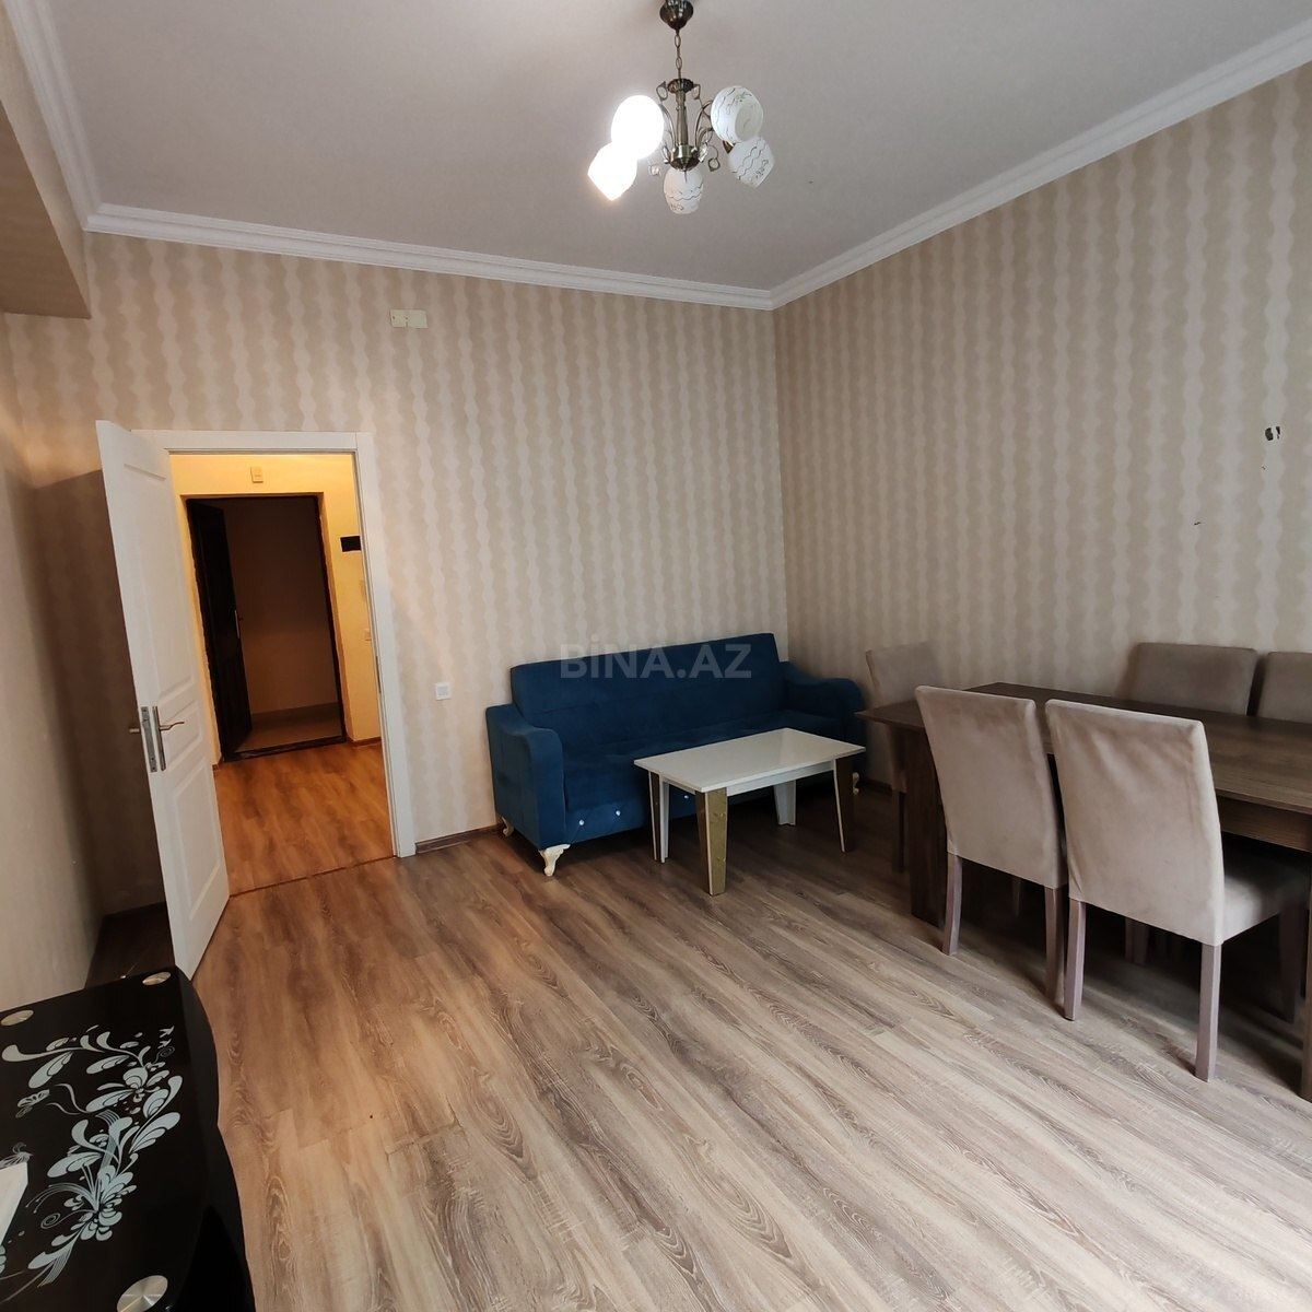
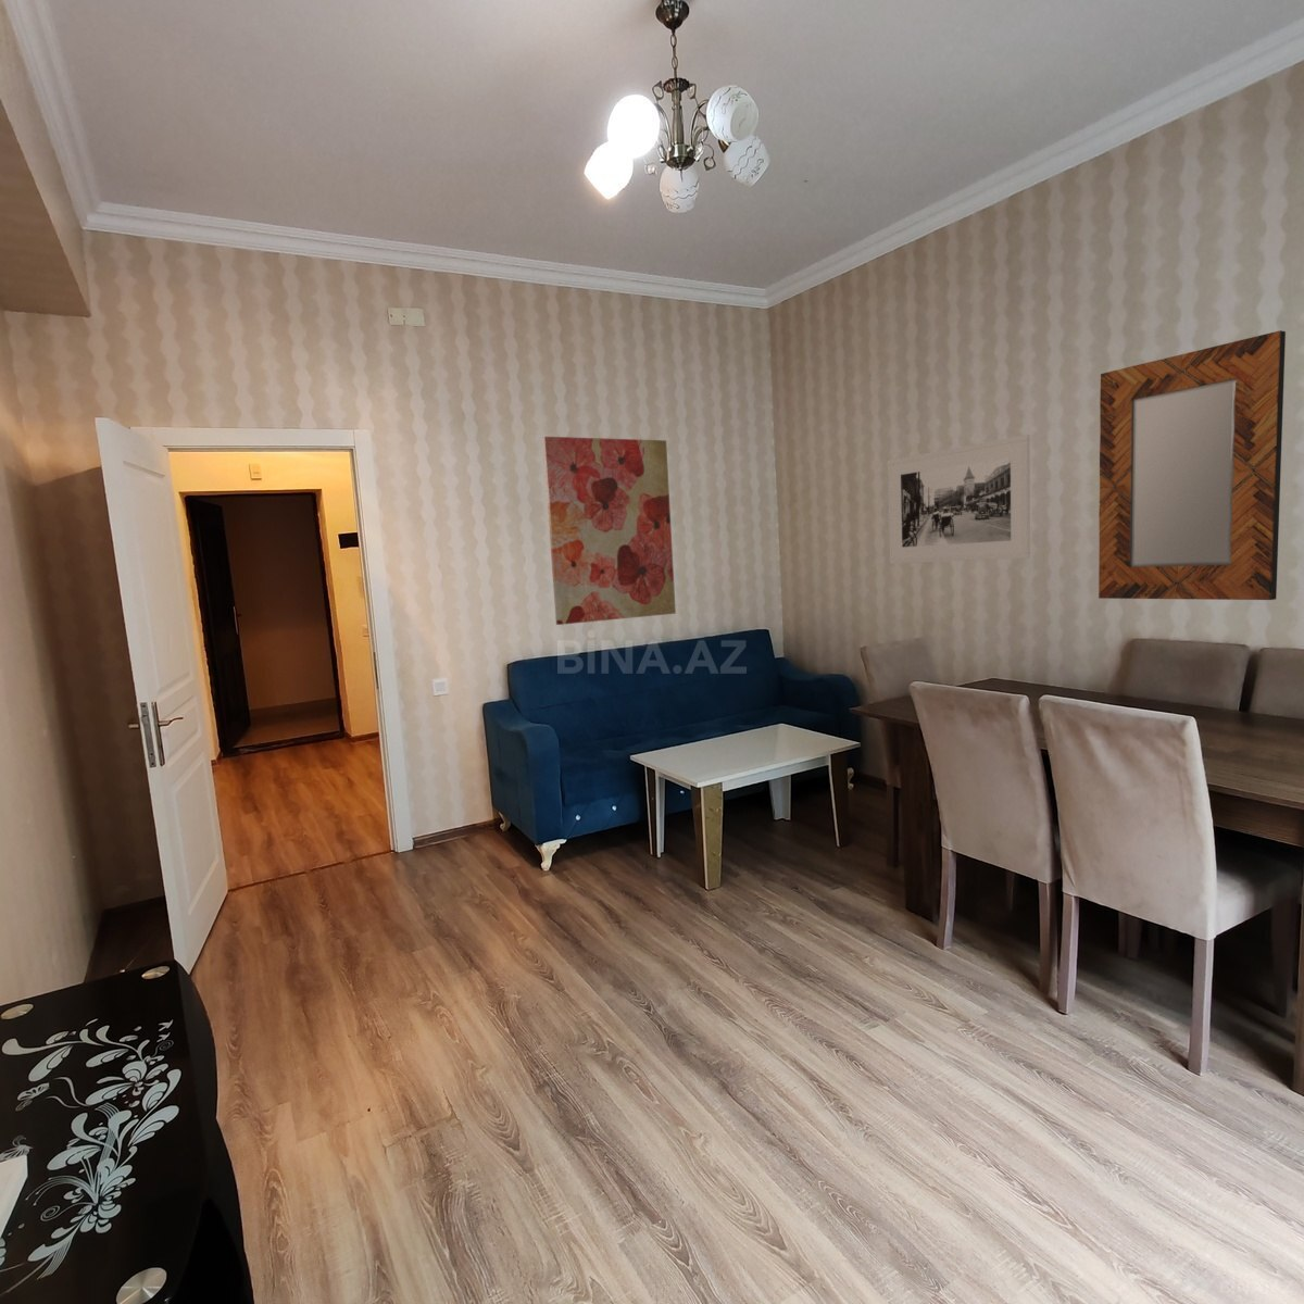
+ wall art (611, 529)
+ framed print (952, 505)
+ home mirror (1181, 478)
